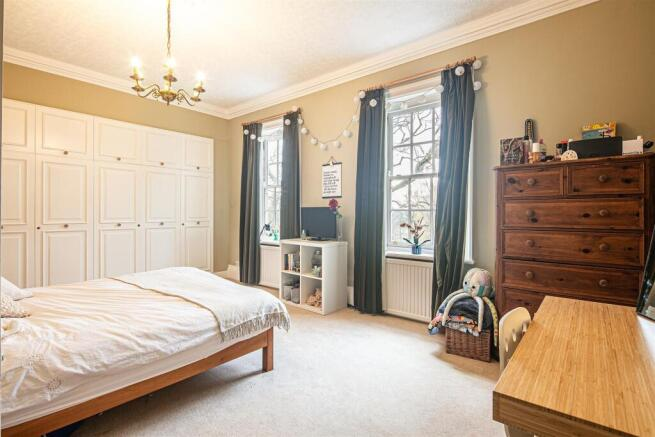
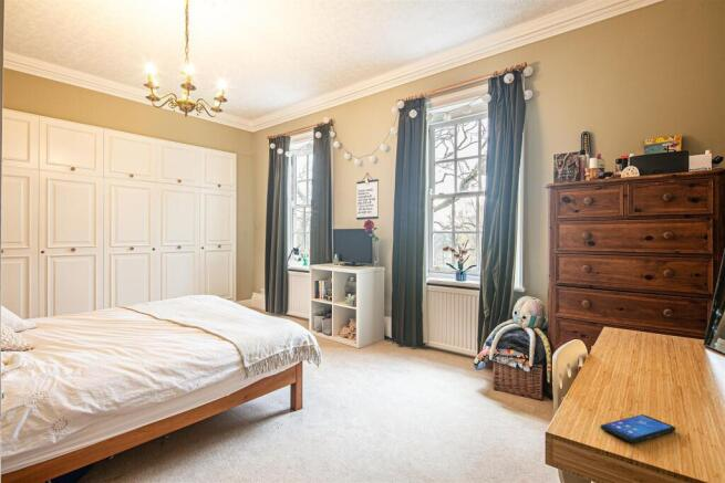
+ smartphone (638, 428)
